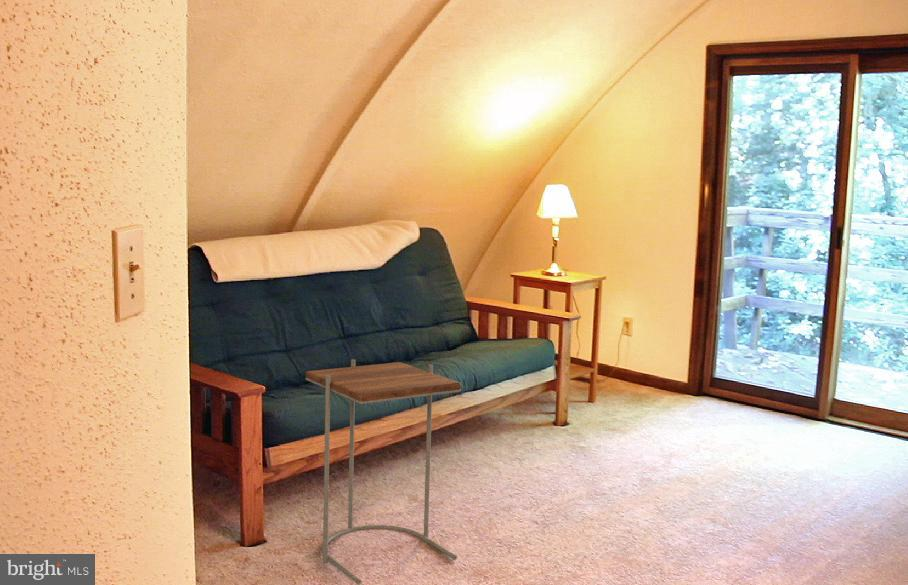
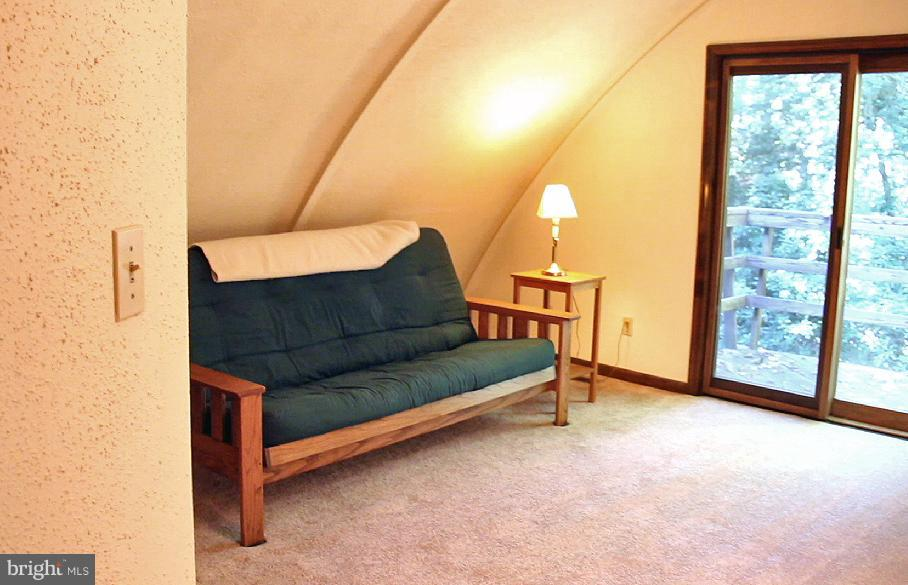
- side table (353, 460)
